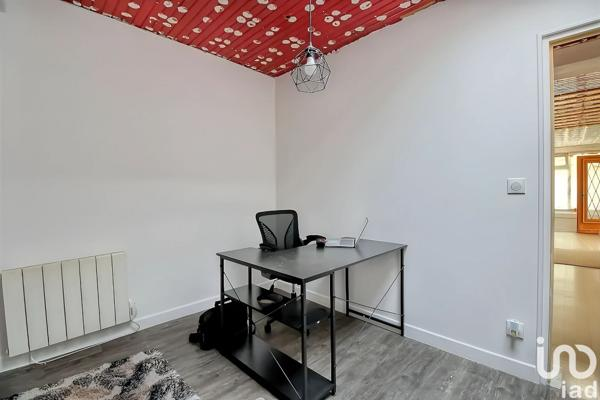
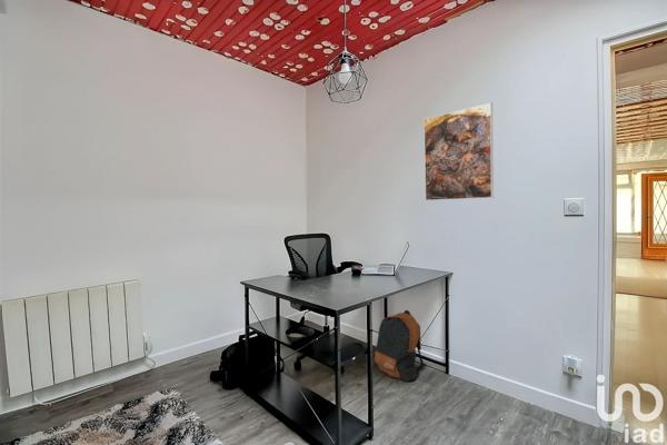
+ backpack (400, 340)
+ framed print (456, 156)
